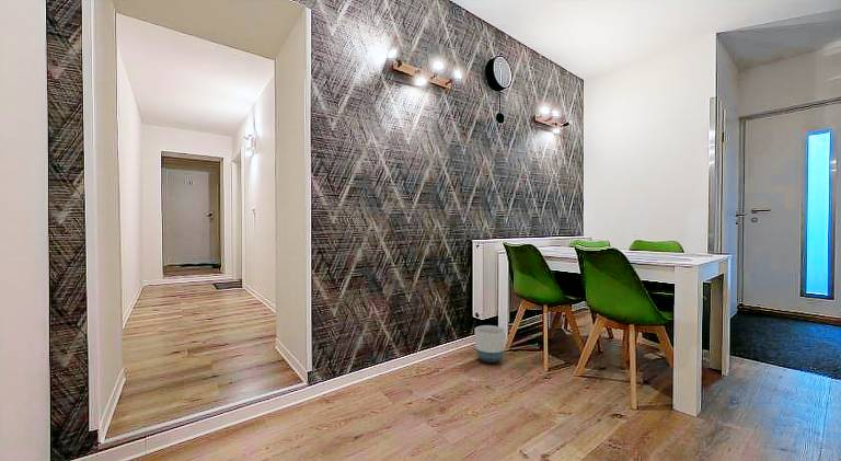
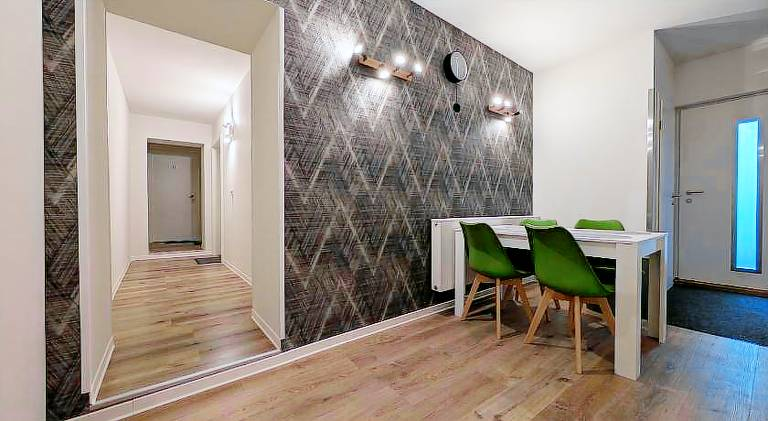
- planter (489, 345)
